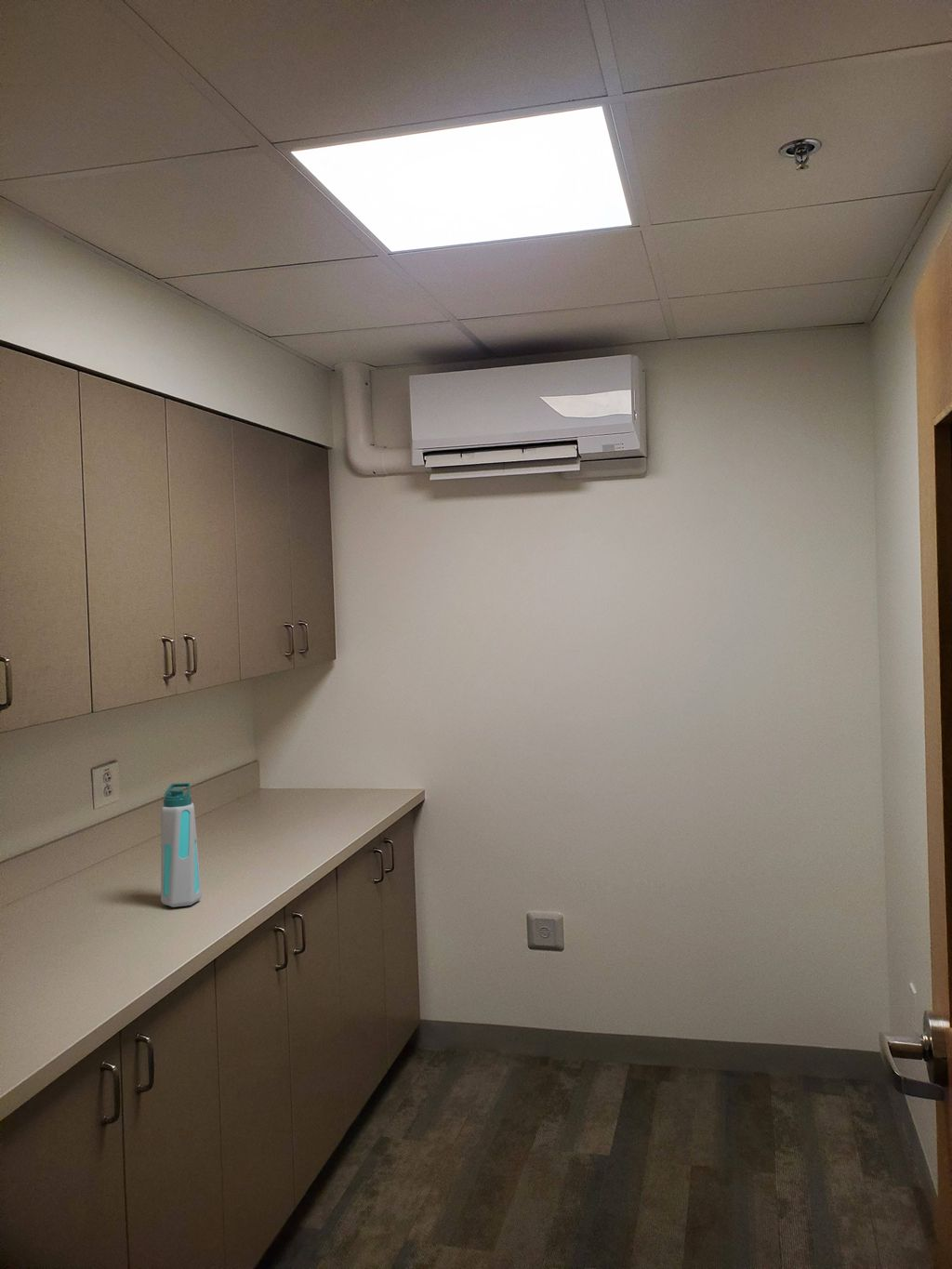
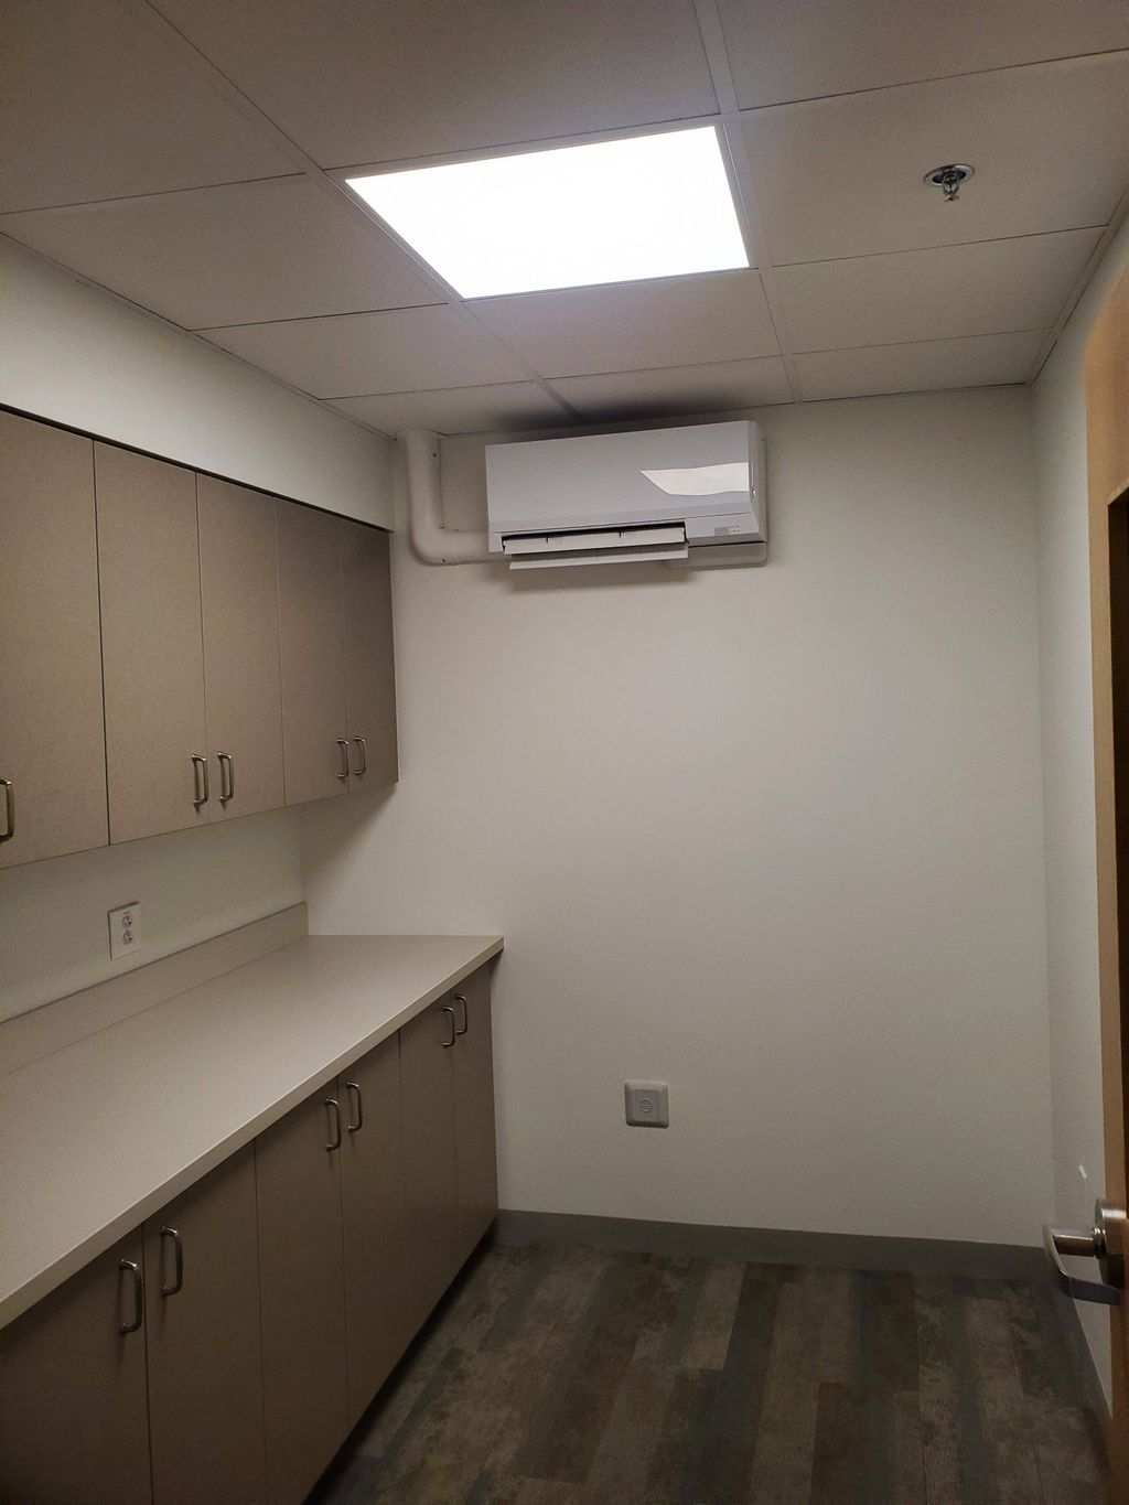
- water bottle (178, 844)
